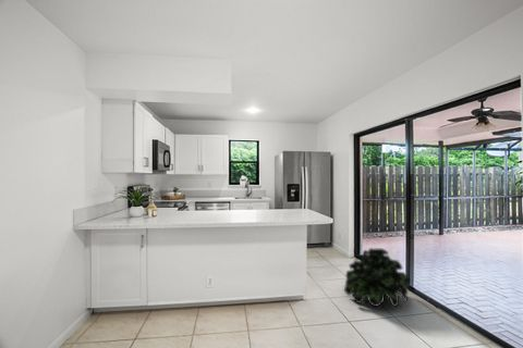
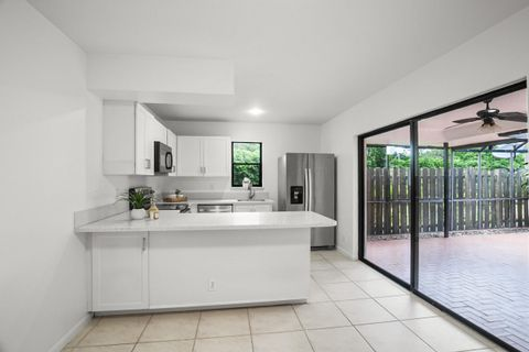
- potted plant (376, 272)
